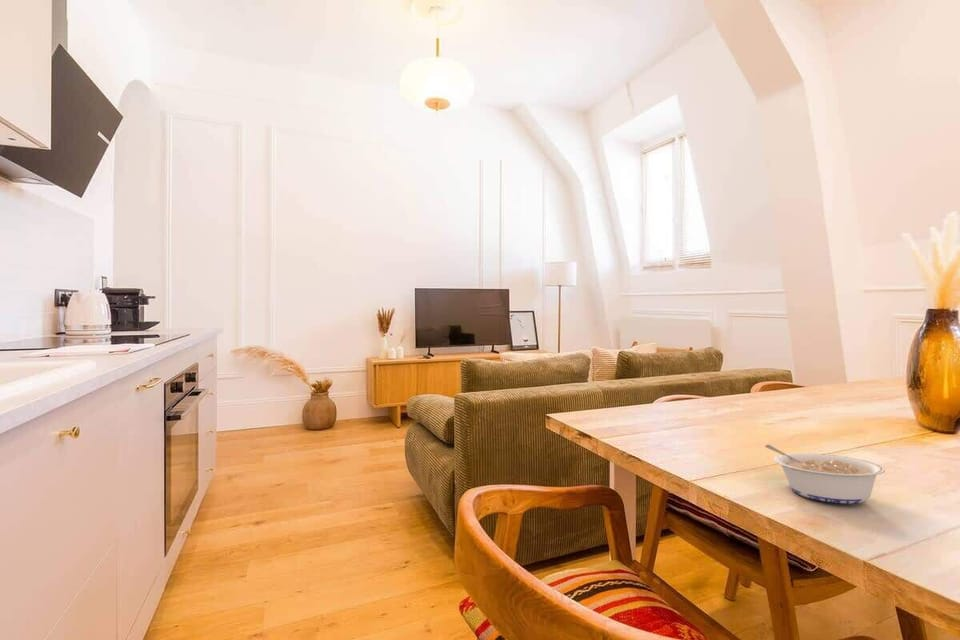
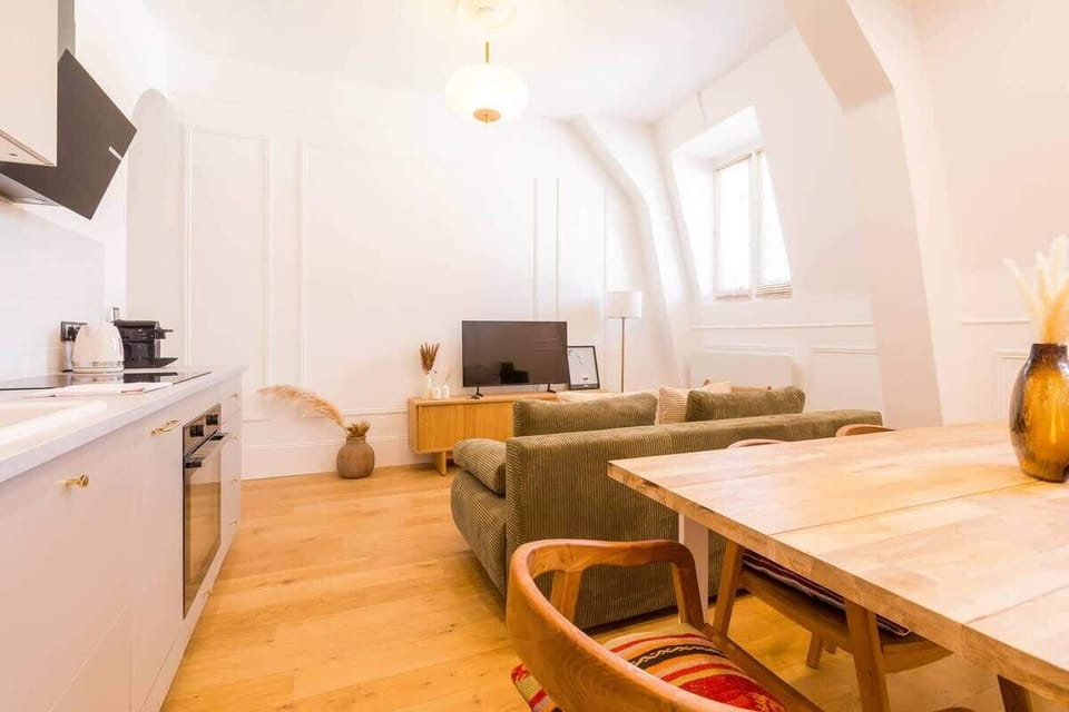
- legume (822, 474)
